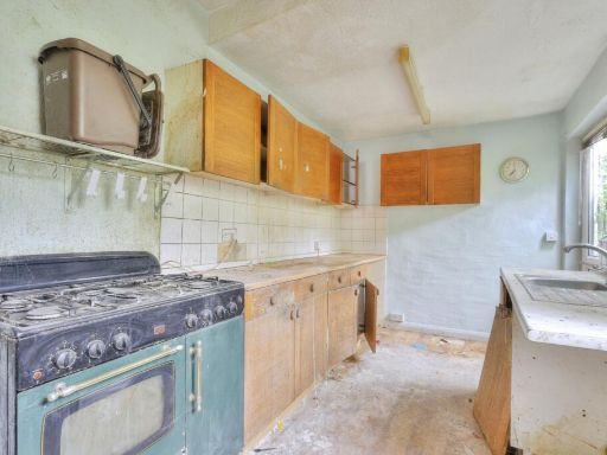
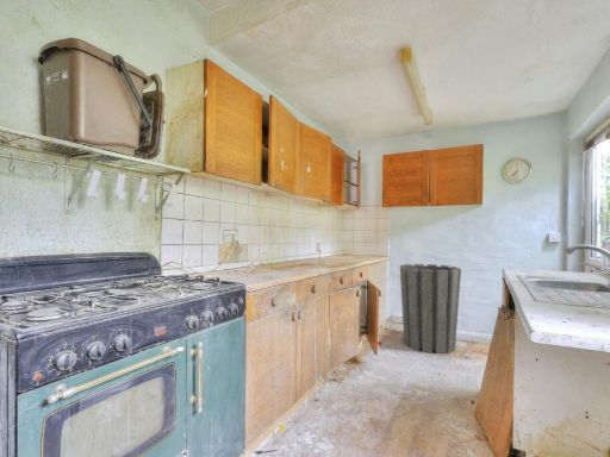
+ trash can (429, 305)
